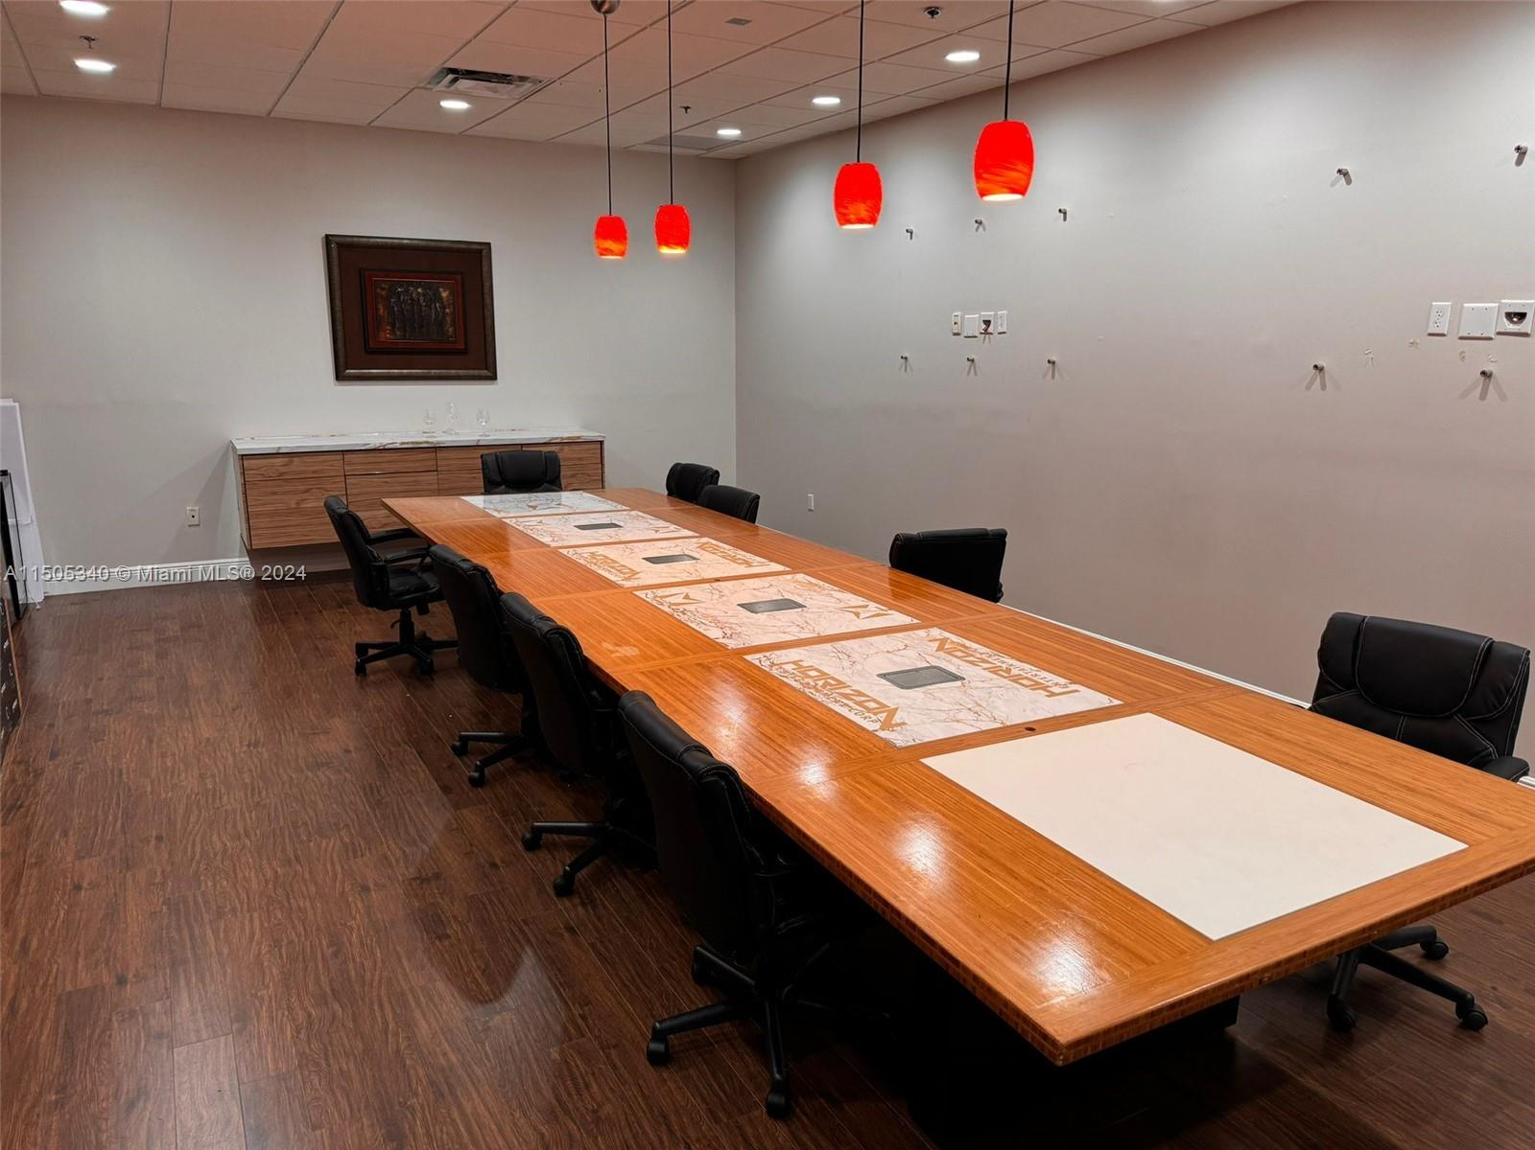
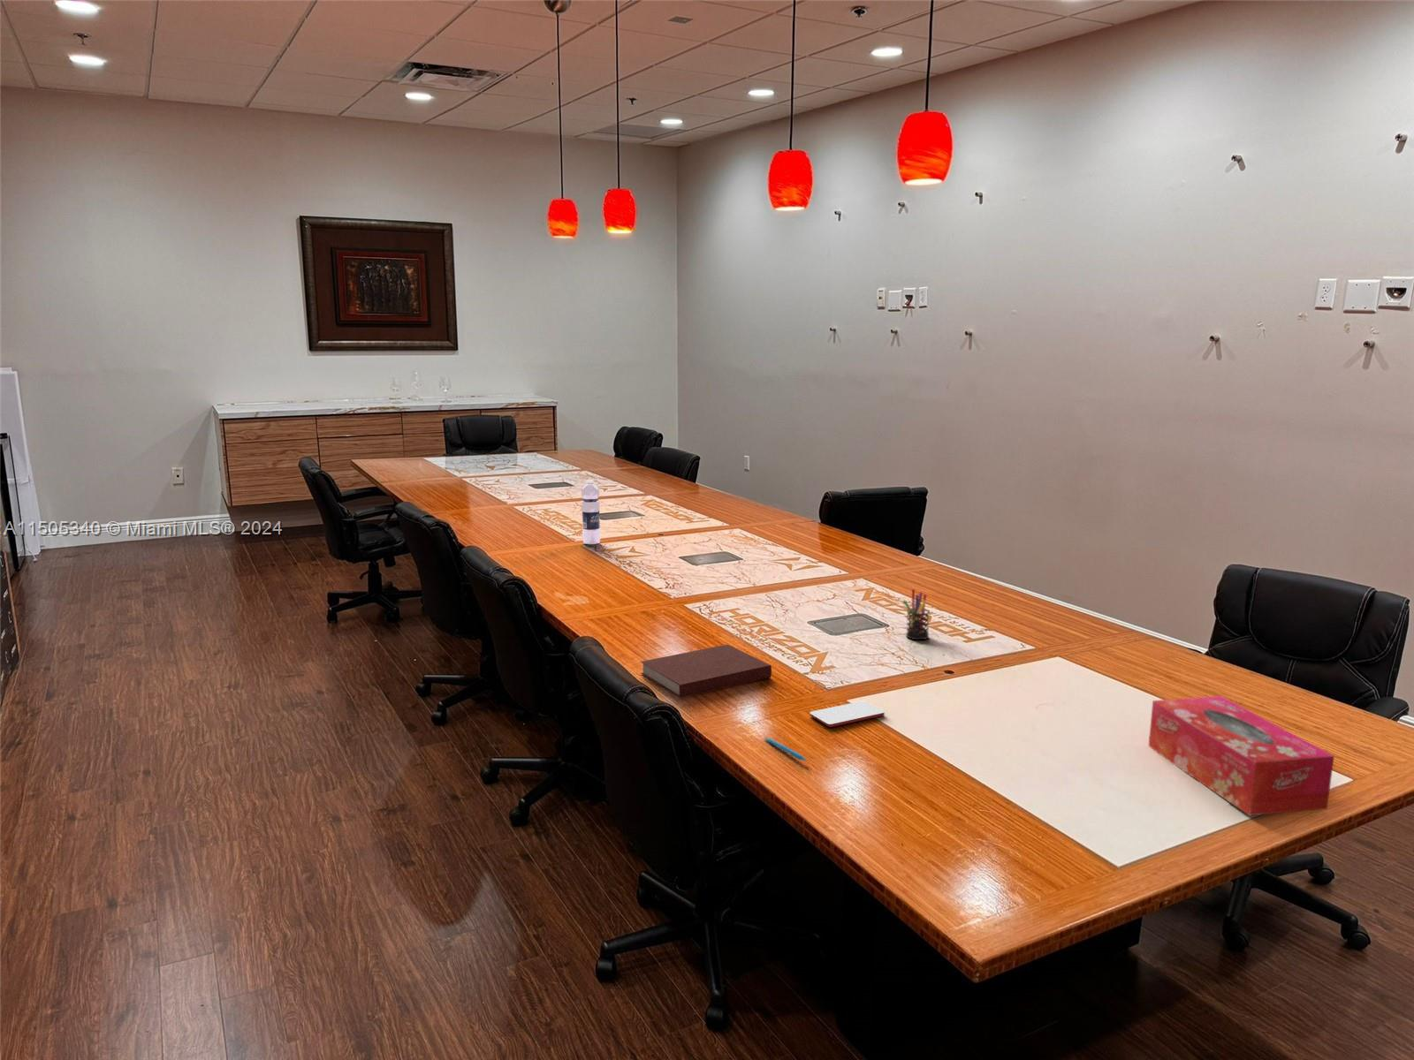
+ notebook (705, 669)
+ water bottle (590, 511)
+ pen holder (915, 614)
+ pen (784, 748)
+ tissue box (1234, 750)
+ smartphone (846, 713)
